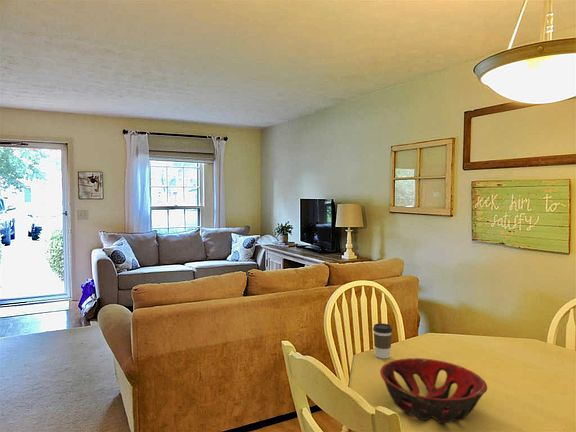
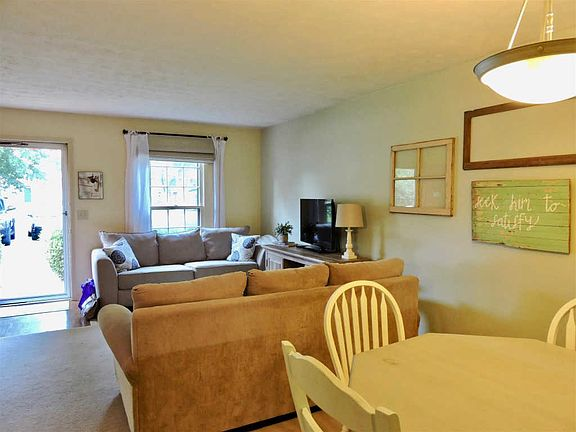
- decorative bowl (431, 391)
- coffee cup (382, 340)
